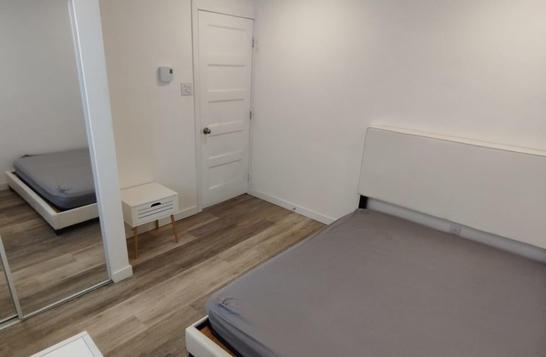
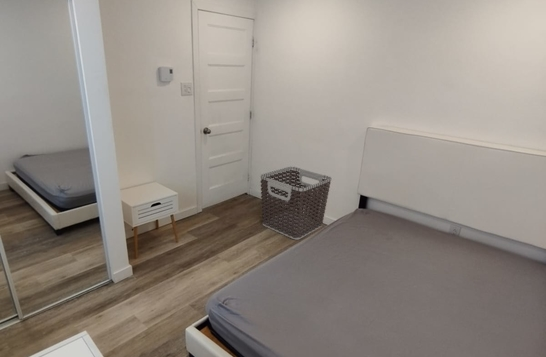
+ clothes hamper (294, 201)
